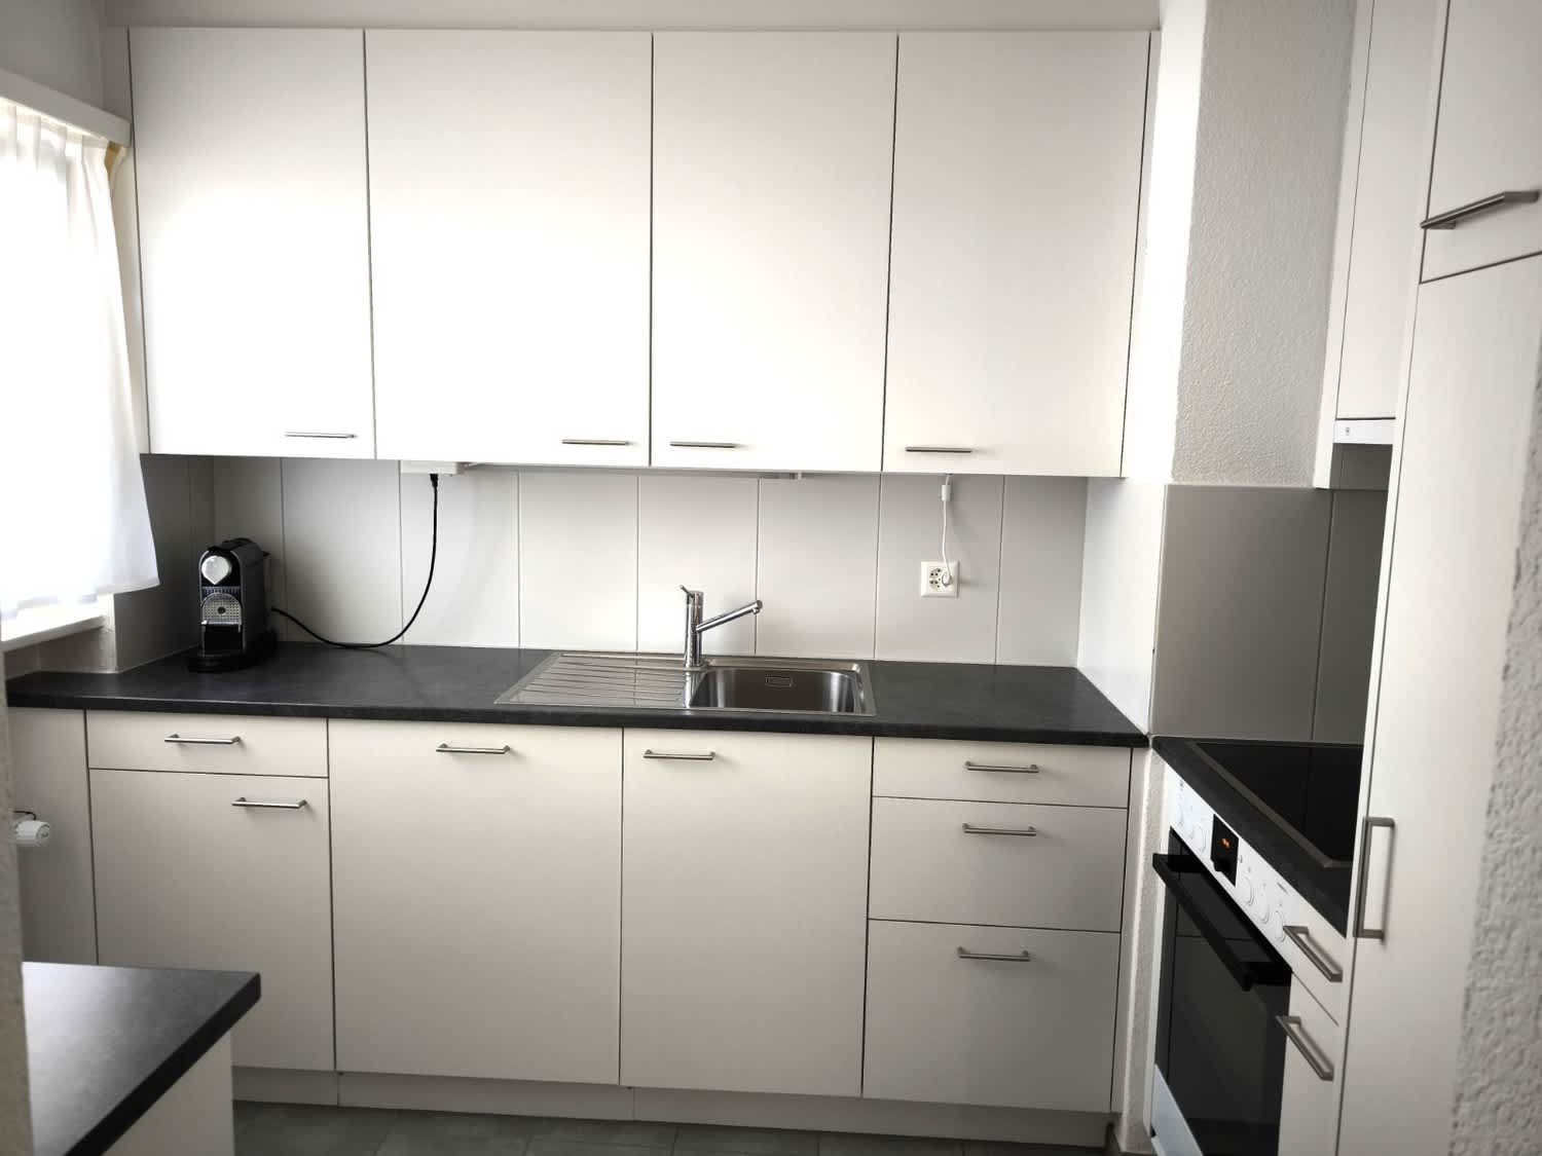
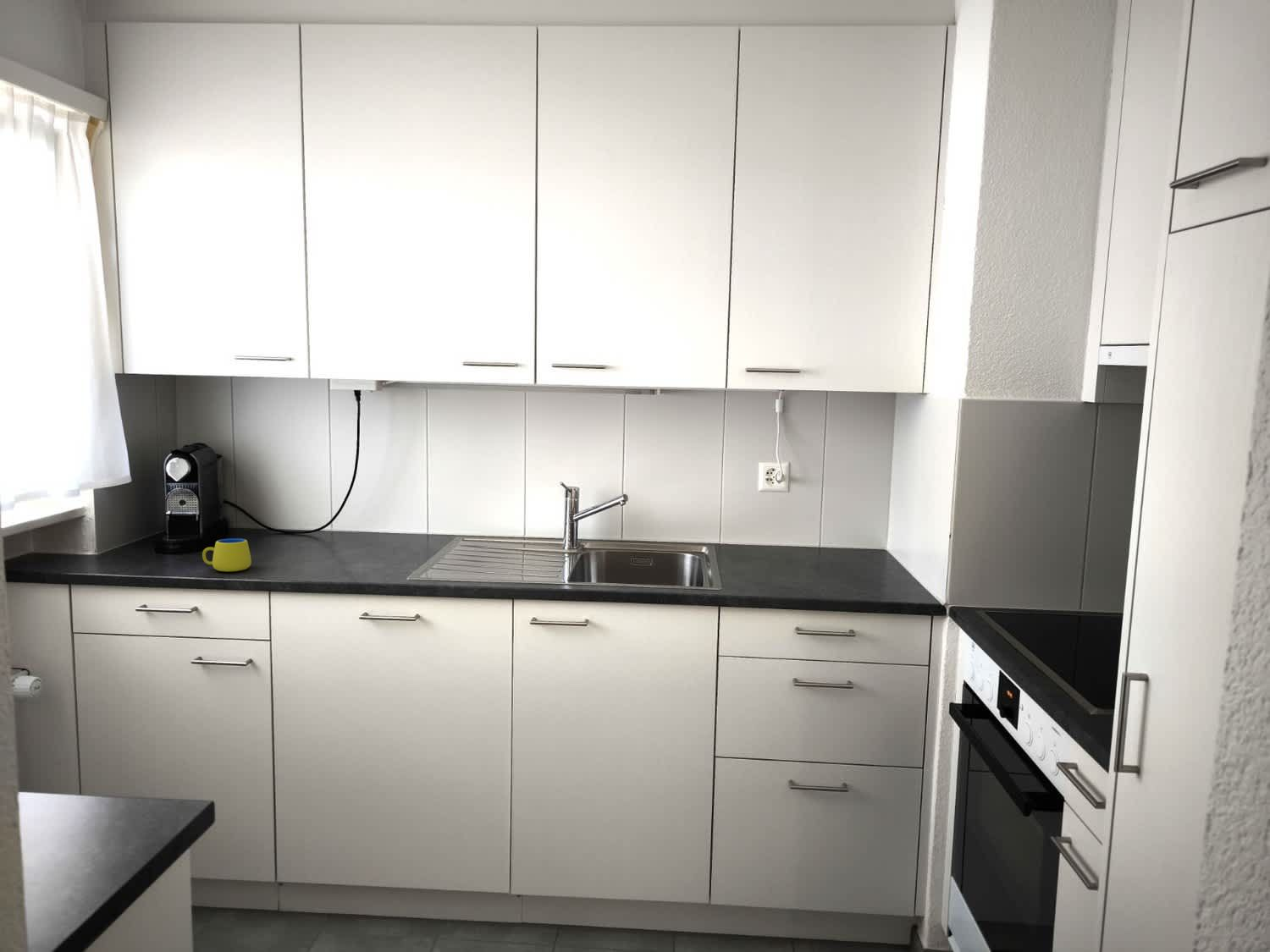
+ mug (226, 554)
